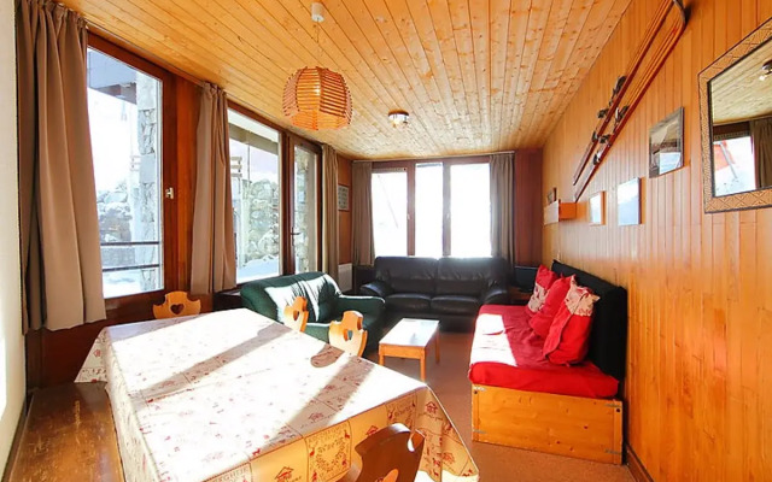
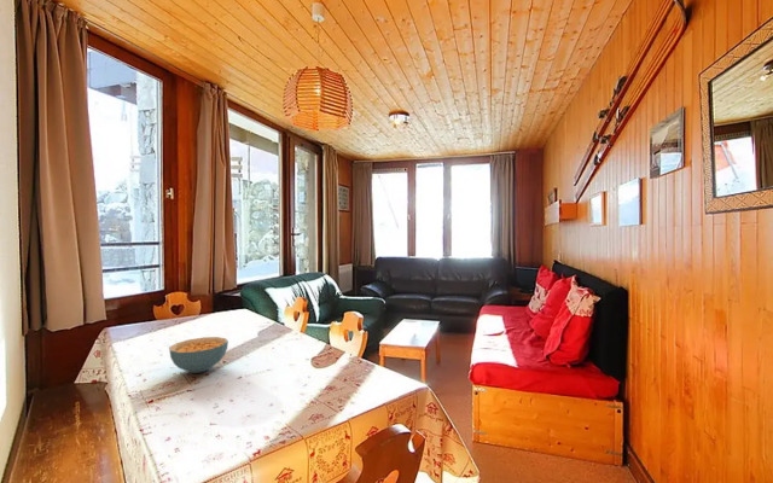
+ cereal bowl (199, 356)
